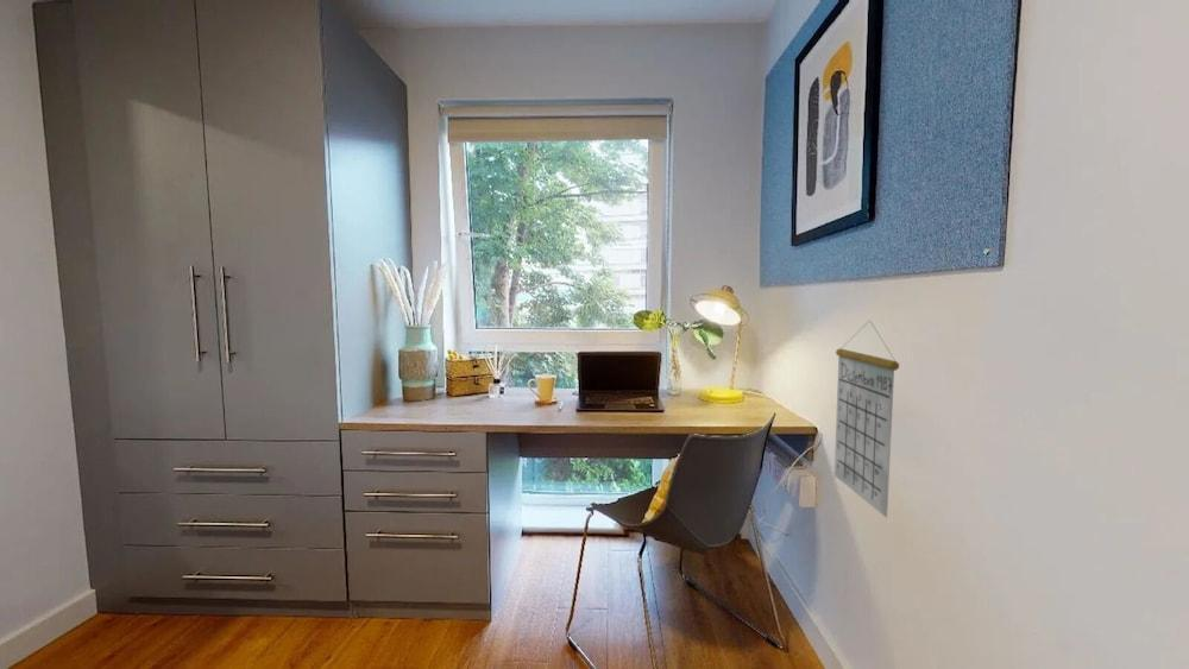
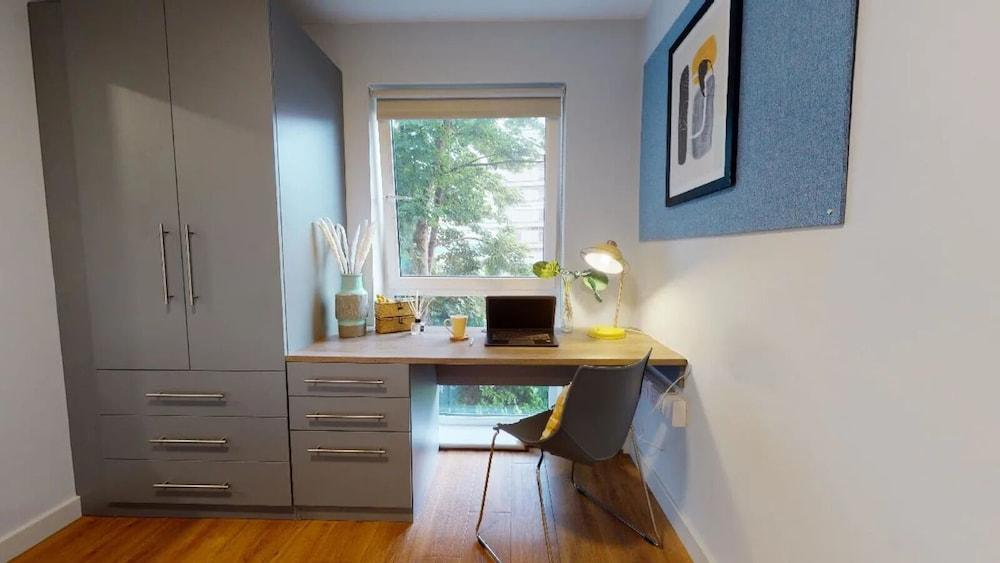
- calendar (862, 408)
